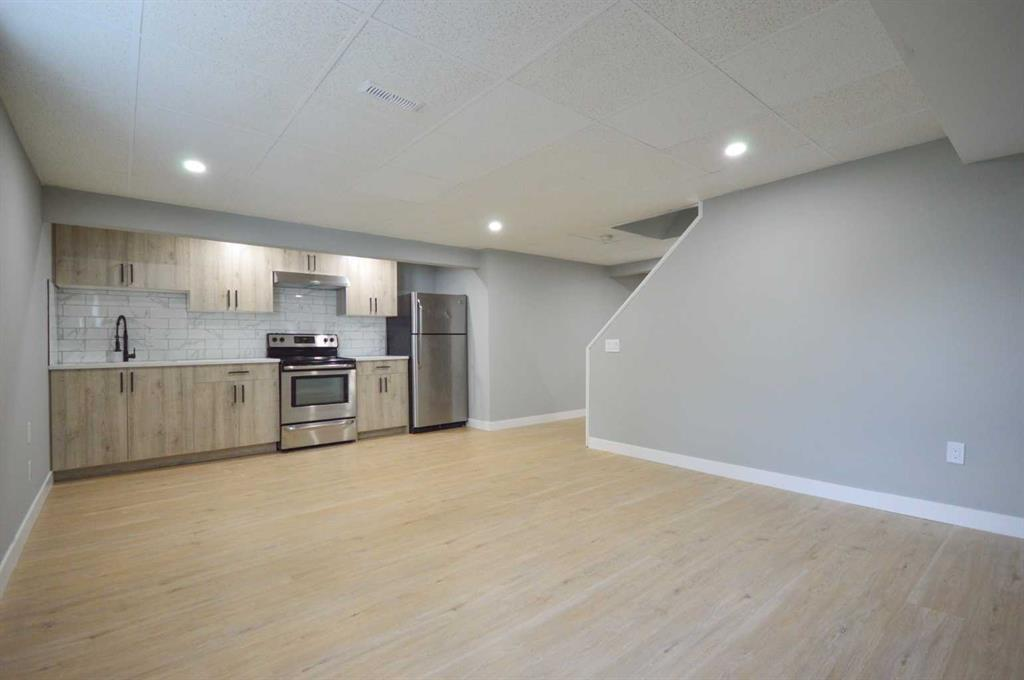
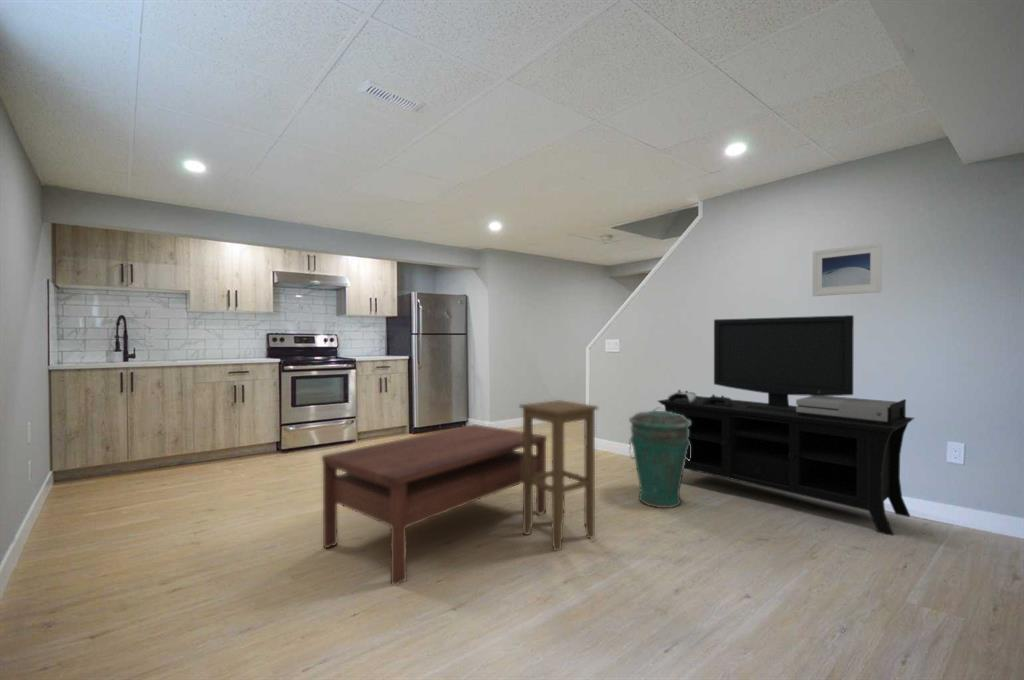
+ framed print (845, 270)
+ trash can (659, 454)
+ media console (770, 407)
+ stool (558, 470)
+ coffee table (444, 486)
